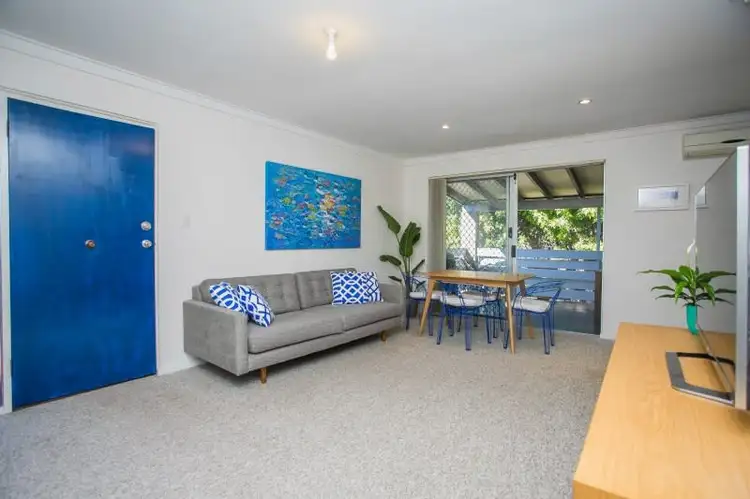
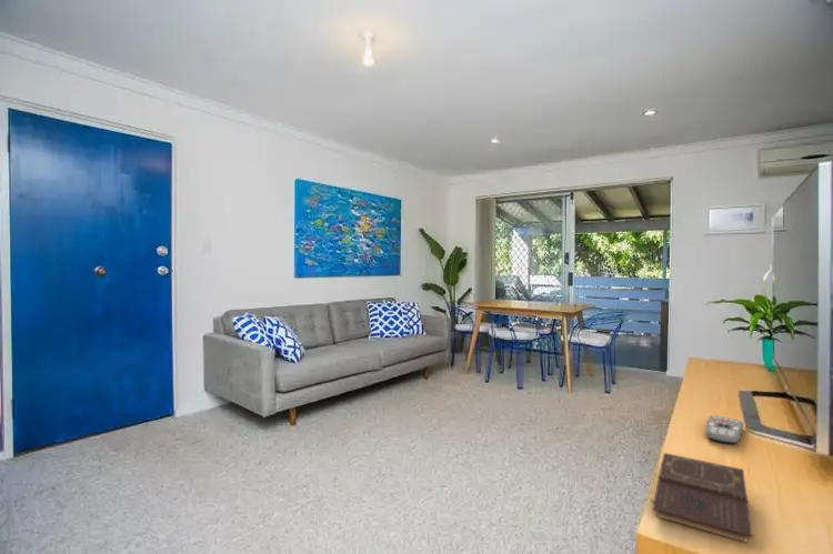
+ book (697, 491)
+ remote control (723, 429)
